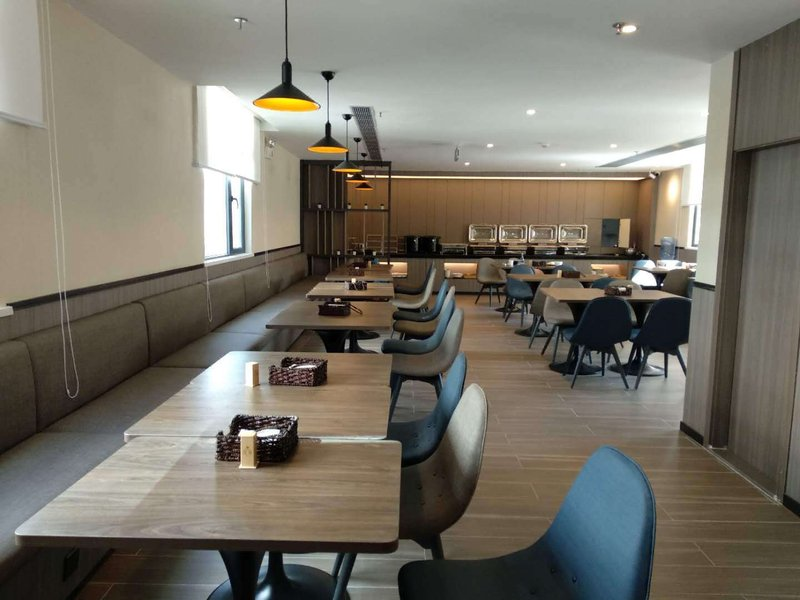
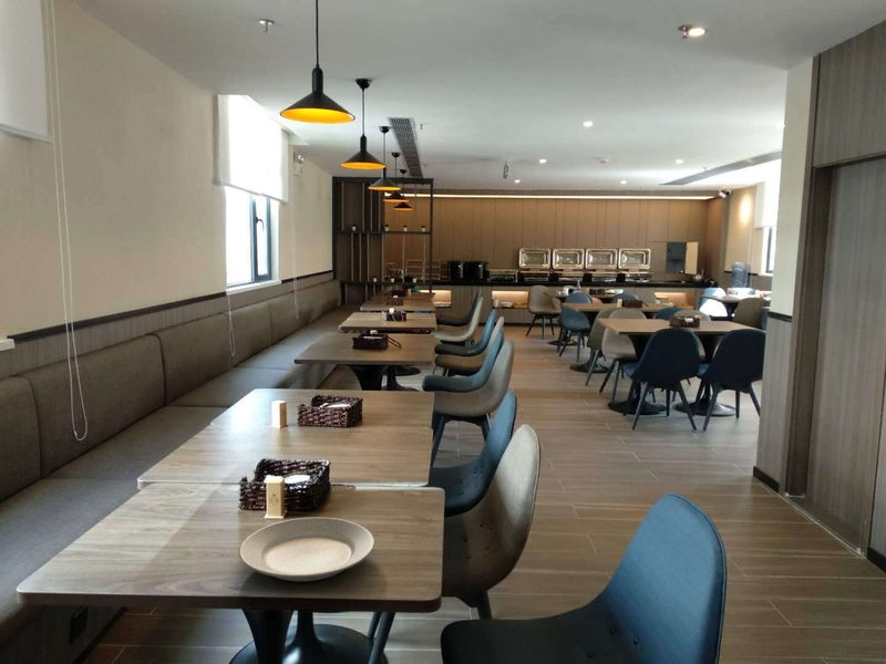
+ plate (308, 551)
